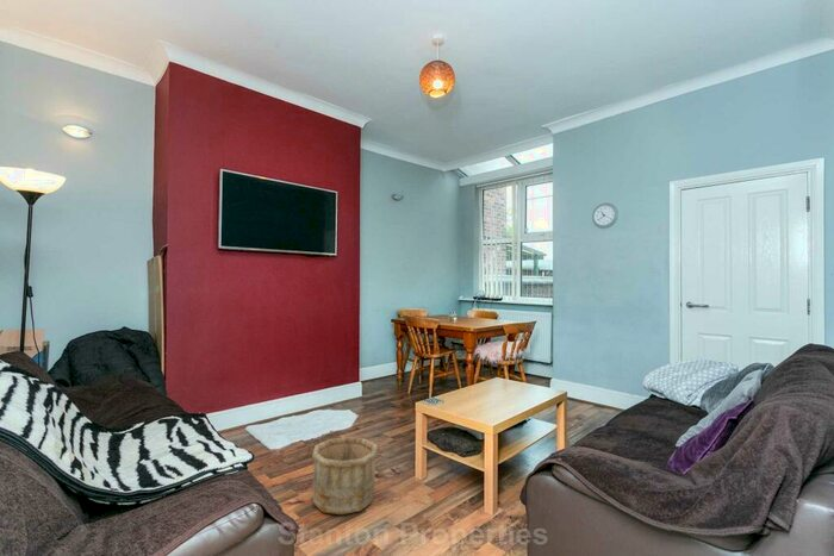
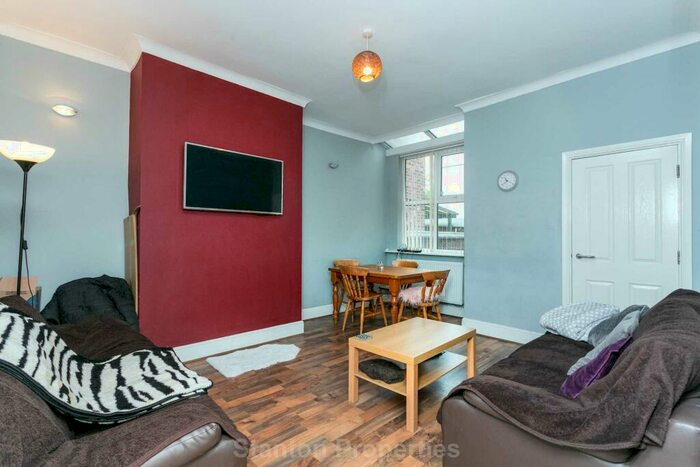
- wooden bucket (344, 473)
